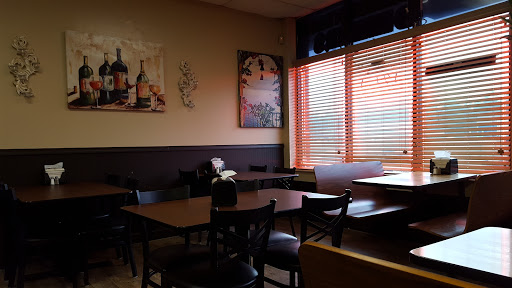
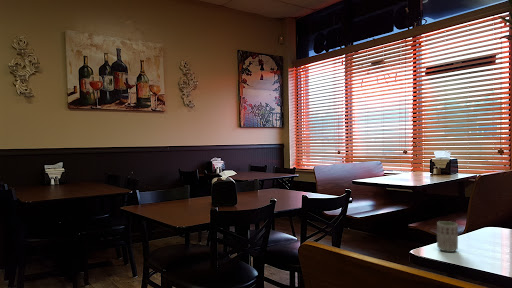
+ cup (447, 236)
